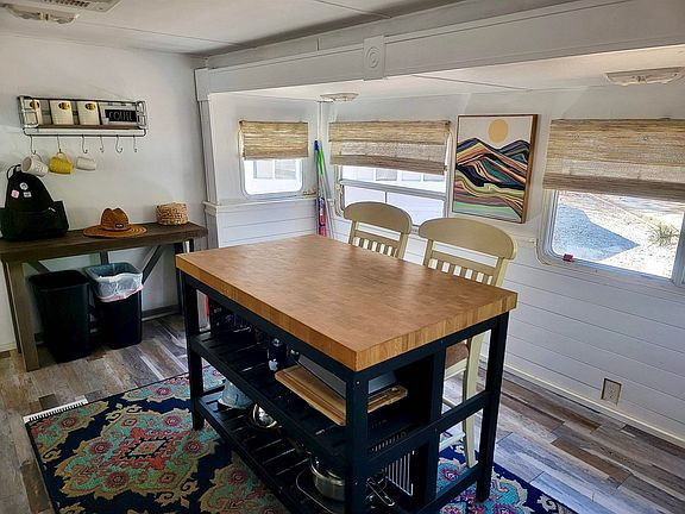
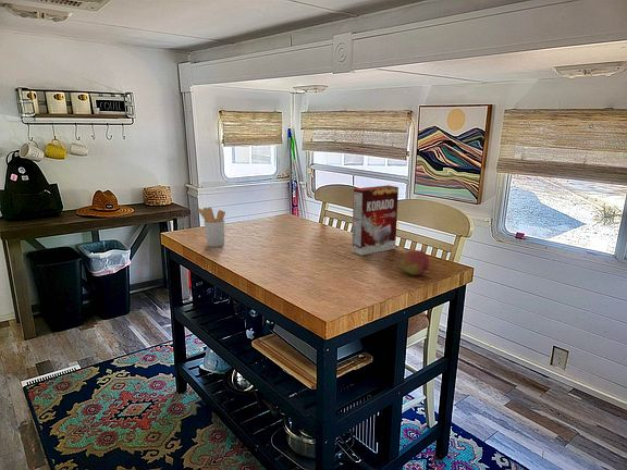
+ cereal box (374, 219)
+ utensil holder (211, 225)
+ fruit (415, 262)
